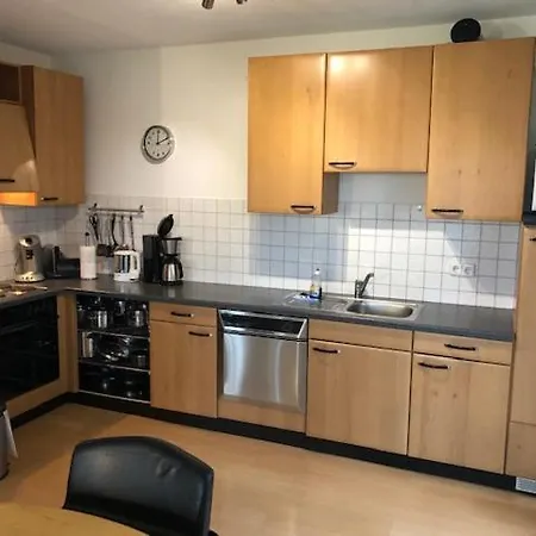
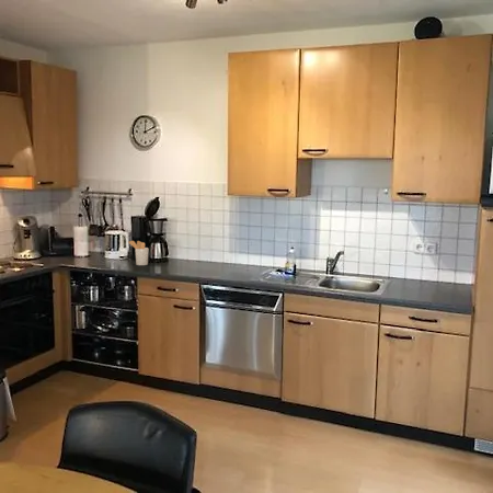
+ utensil holder (138, 252)
